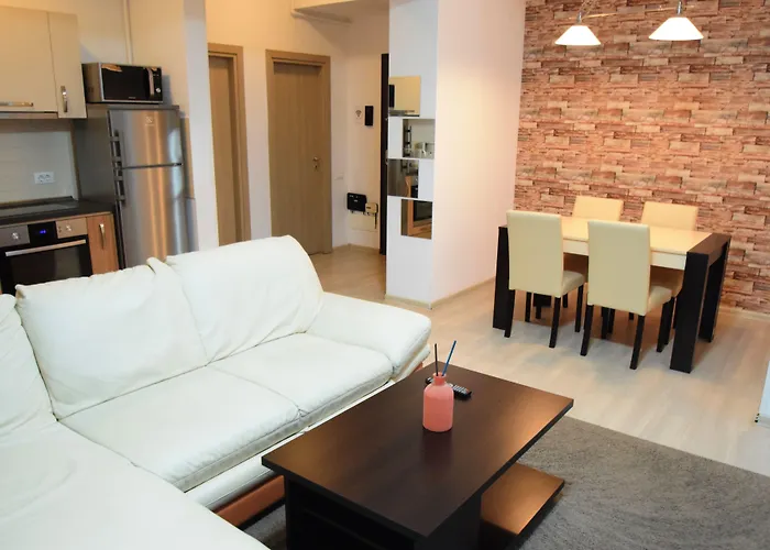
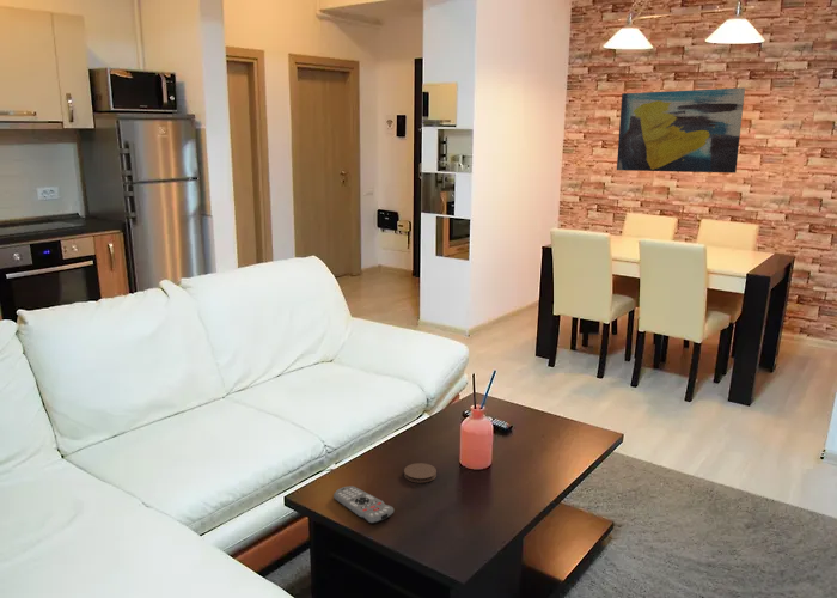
+ coaster (420, 472)
+ remote control (361, 504)
+ wall art (677, 132)
